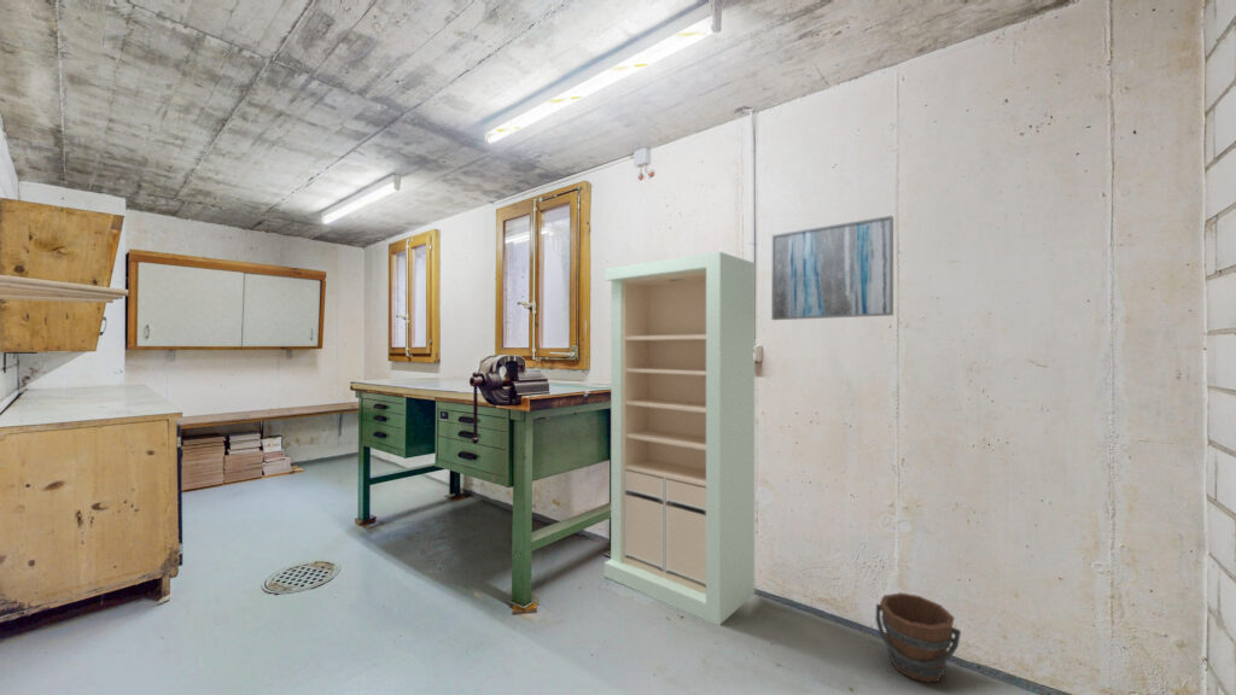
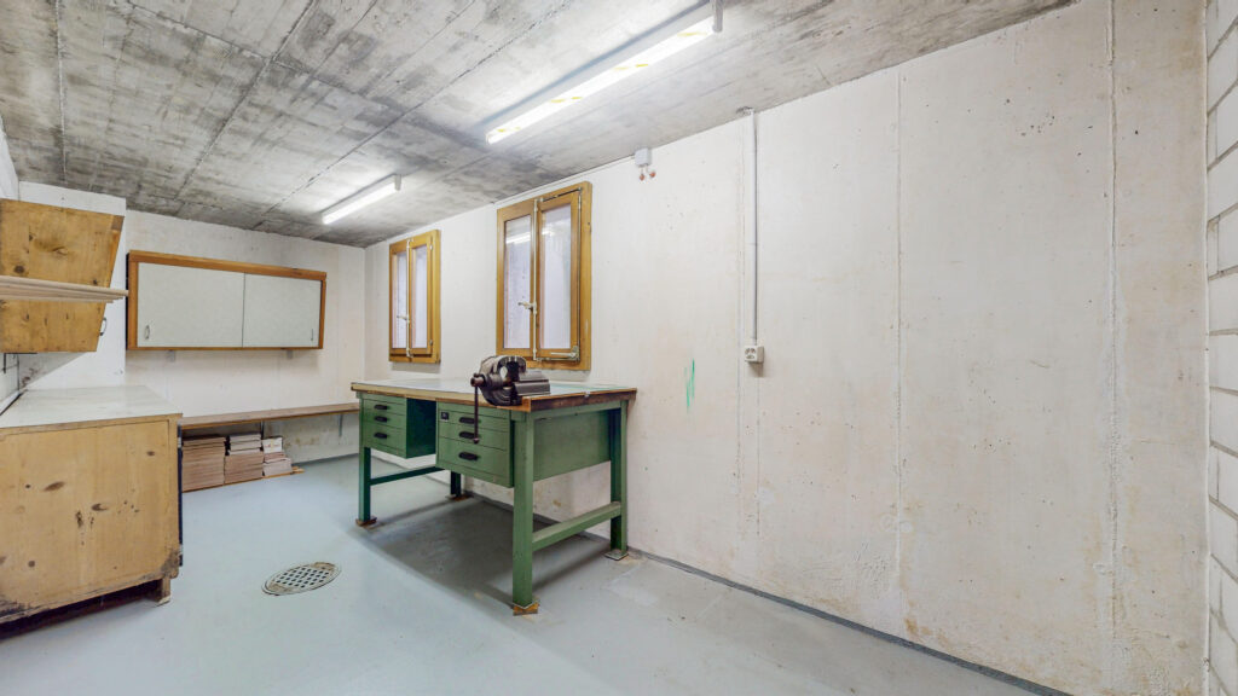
- wall art (828, 271)
- bucket (916, 637)
- storage cabinet (676, 425)
